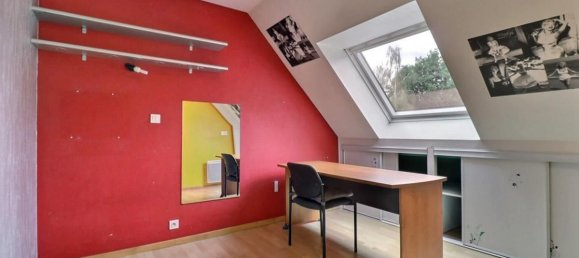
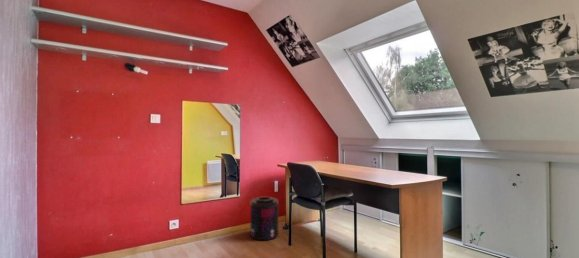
+ supplement container (264, 217)
